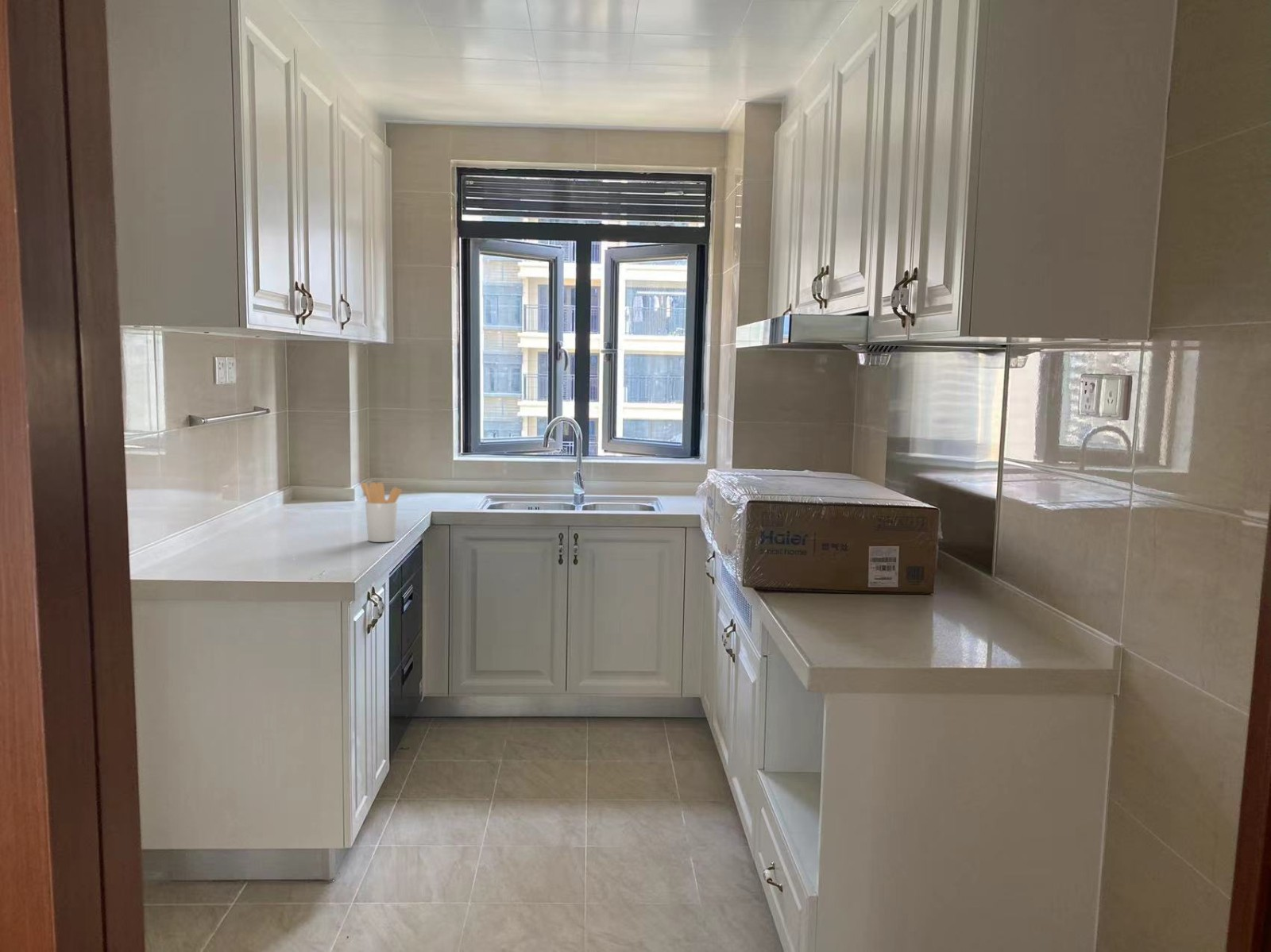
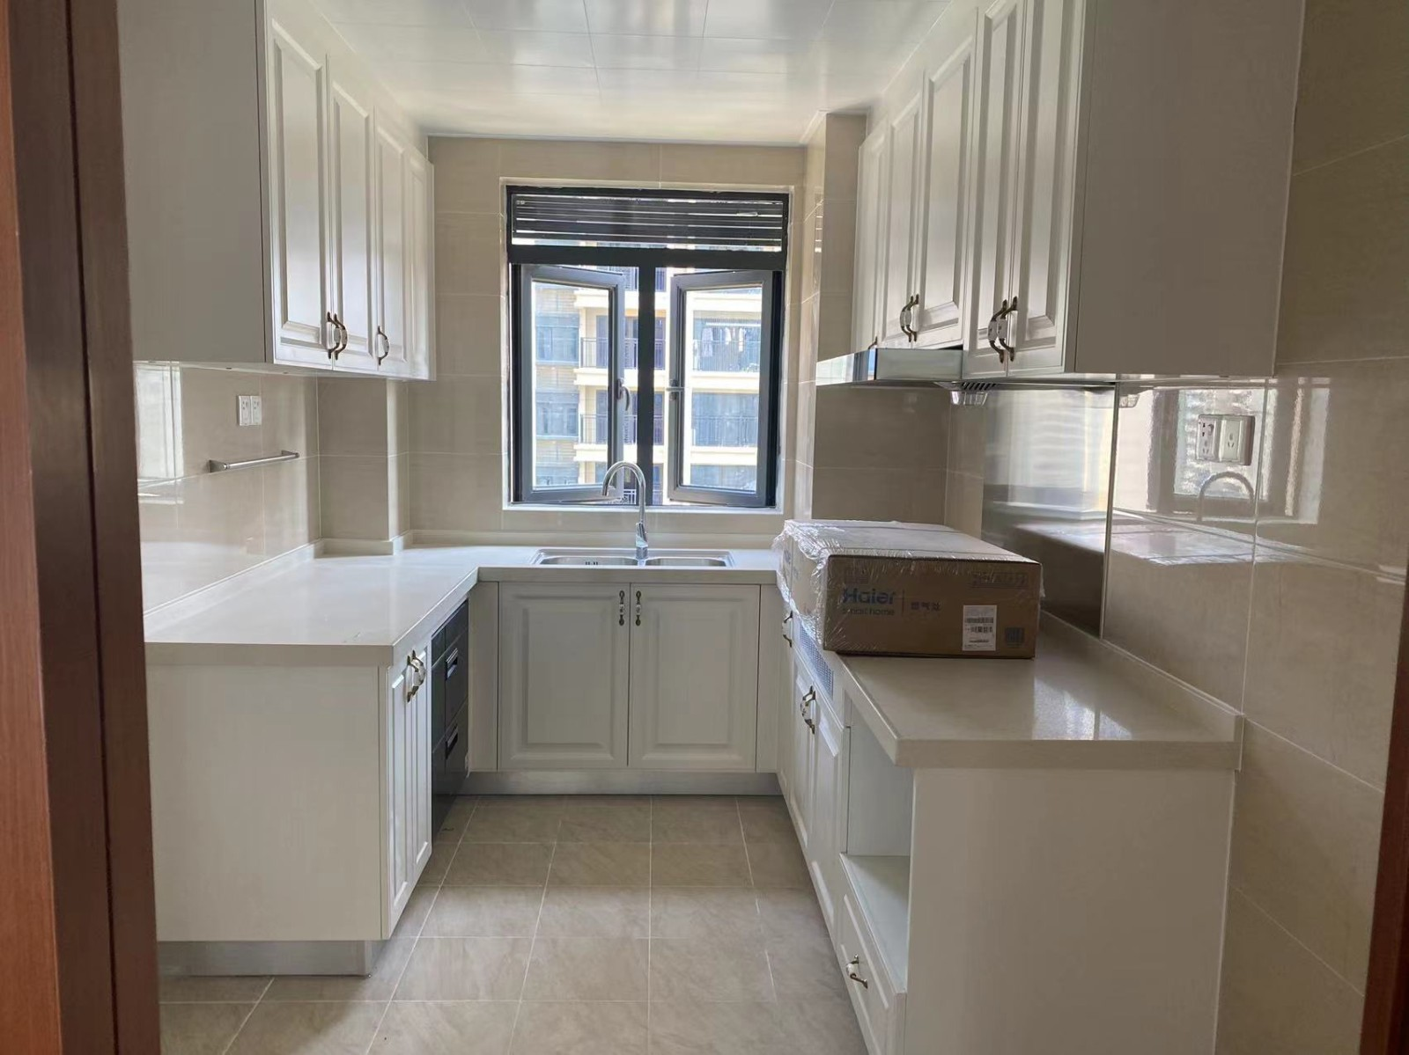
- utensil holder (378, 510)
